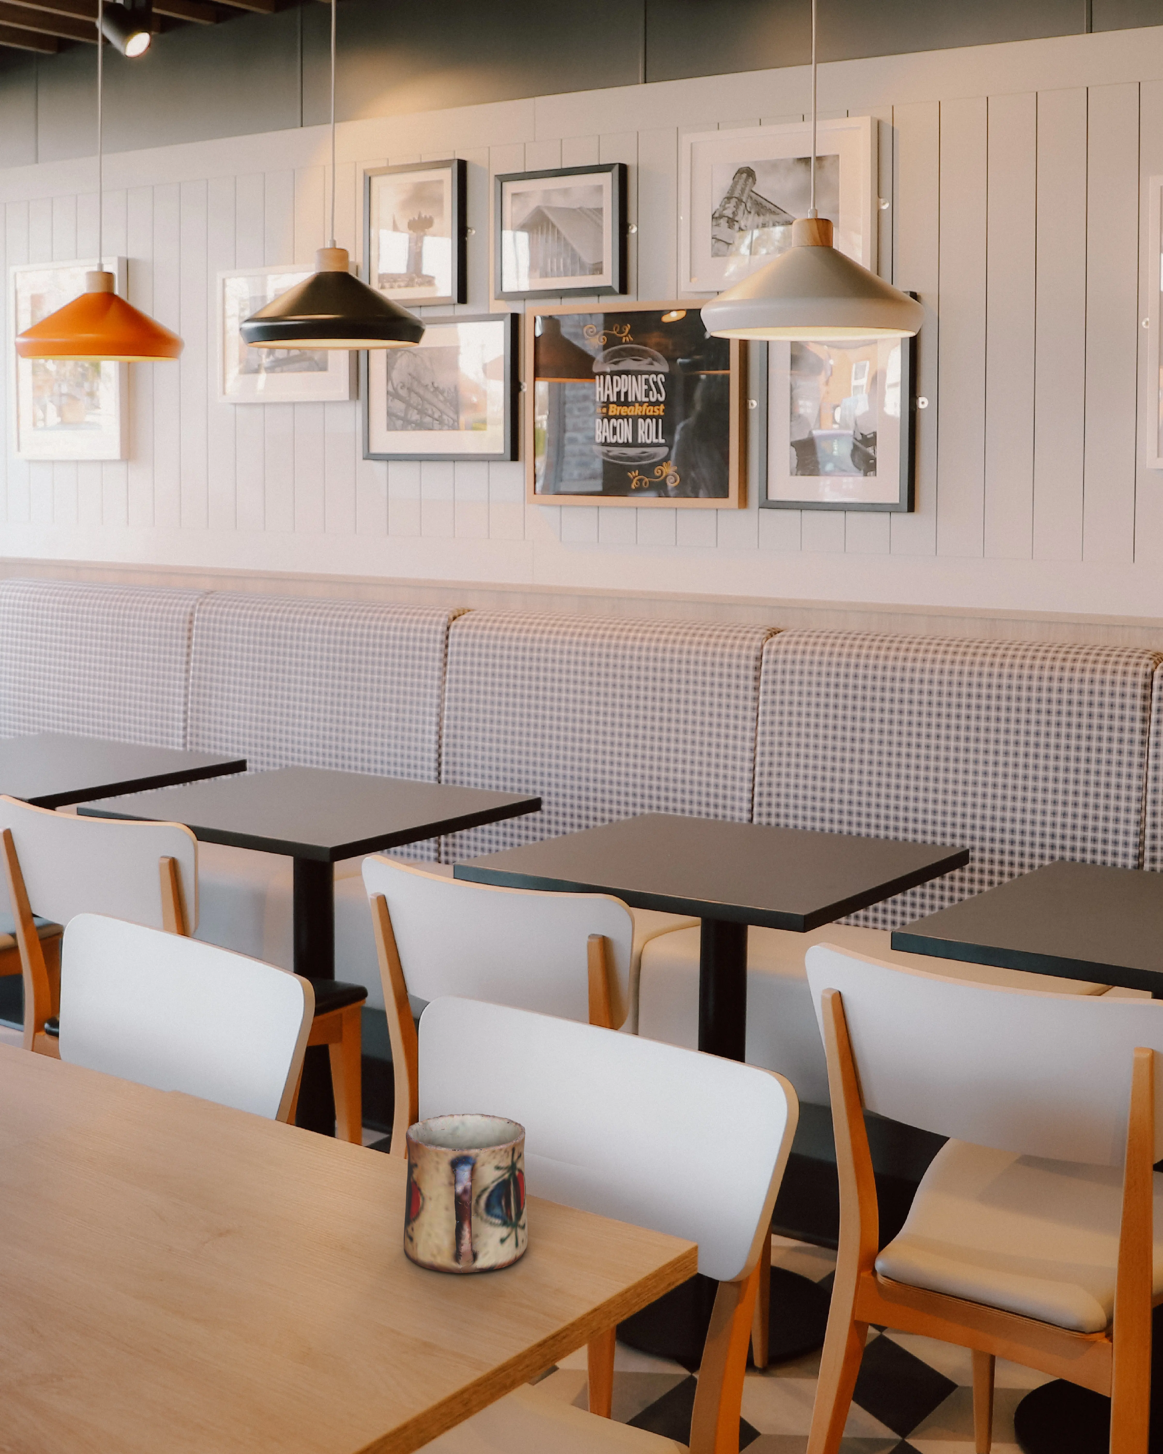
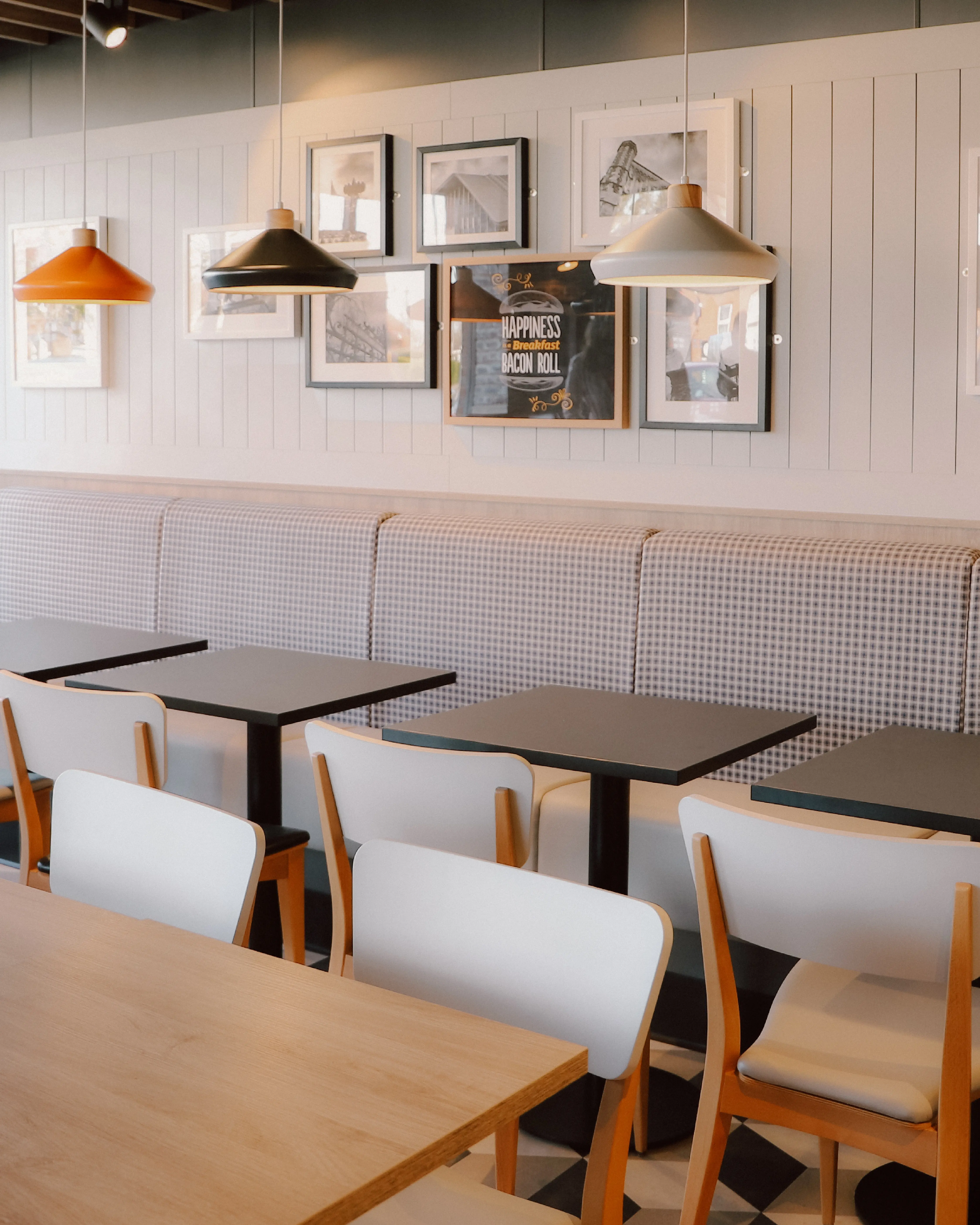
- mug (468, 1192)
